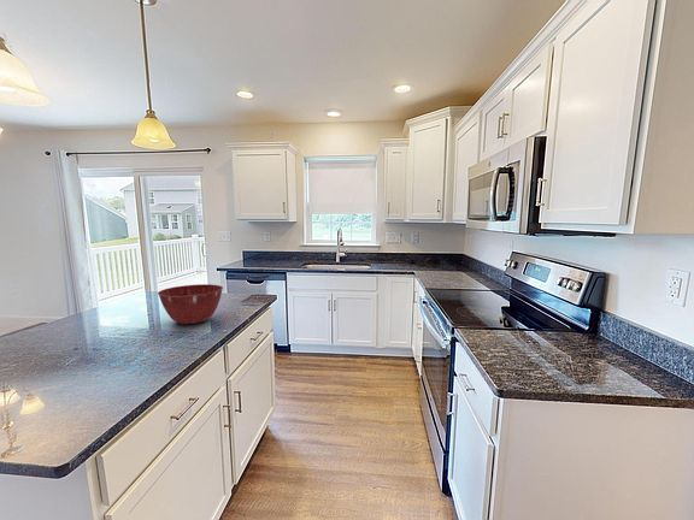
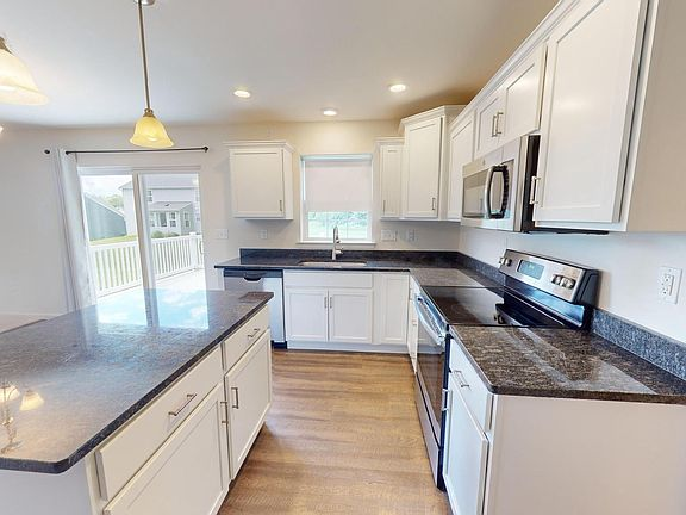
- mixing bowl (192, 305)
